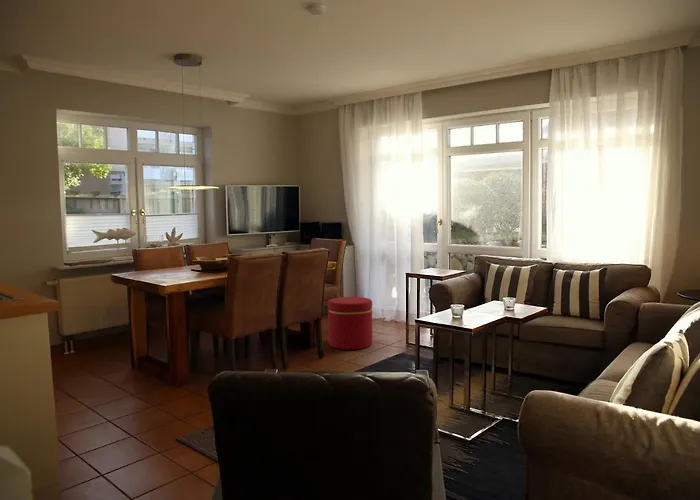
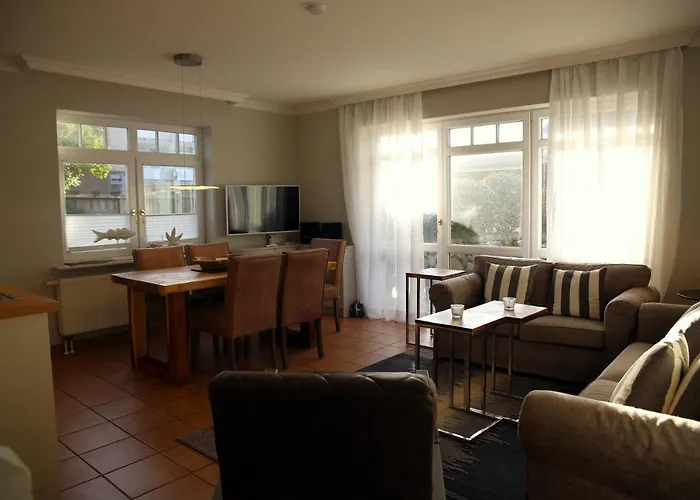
- ottoman (350, 322)
